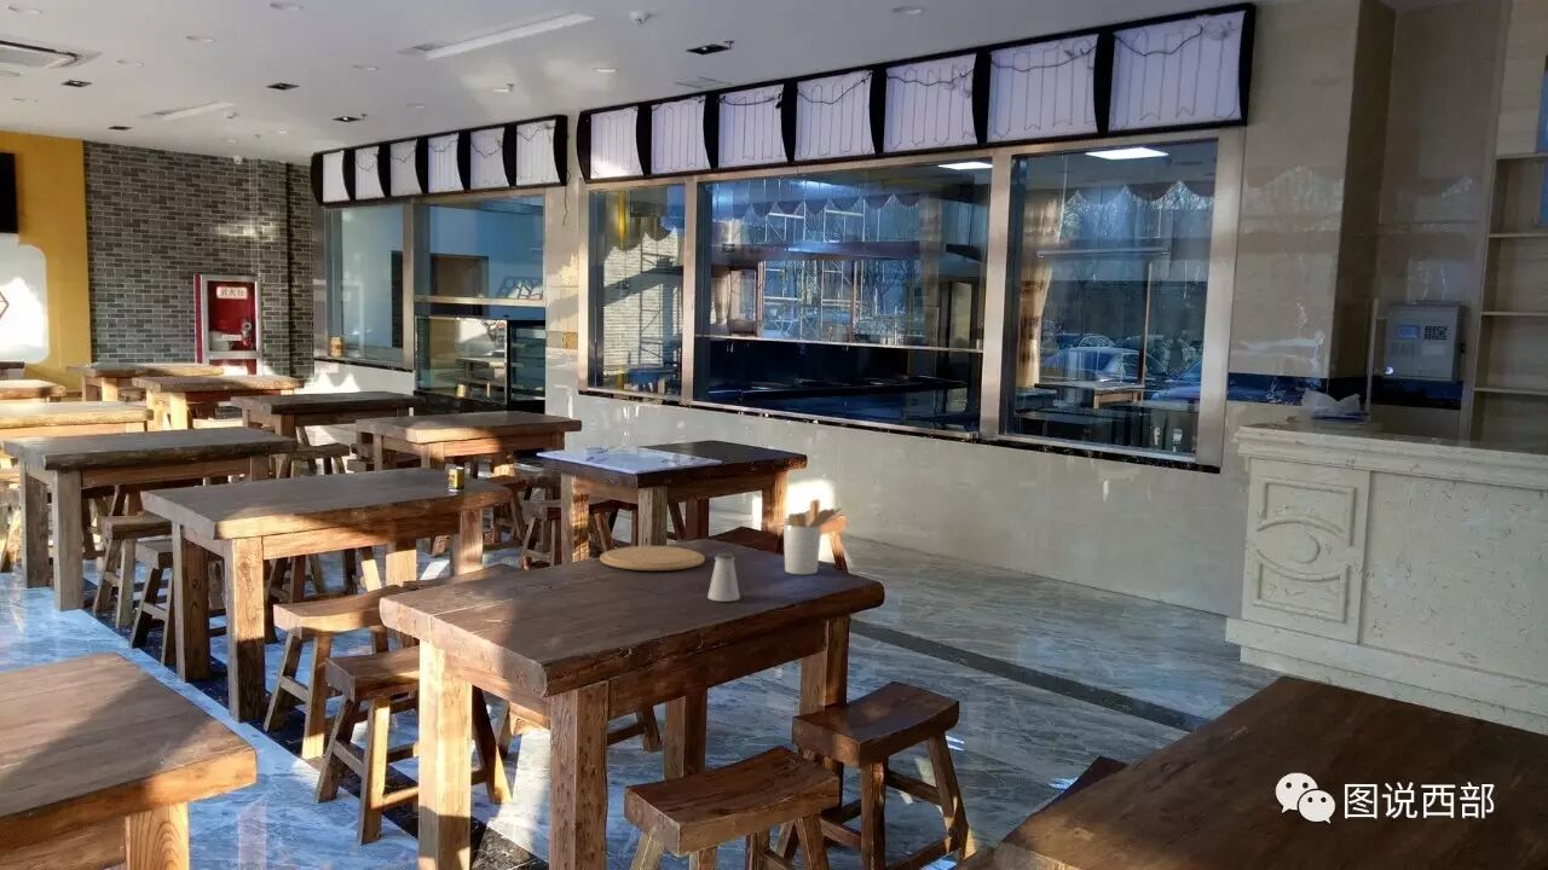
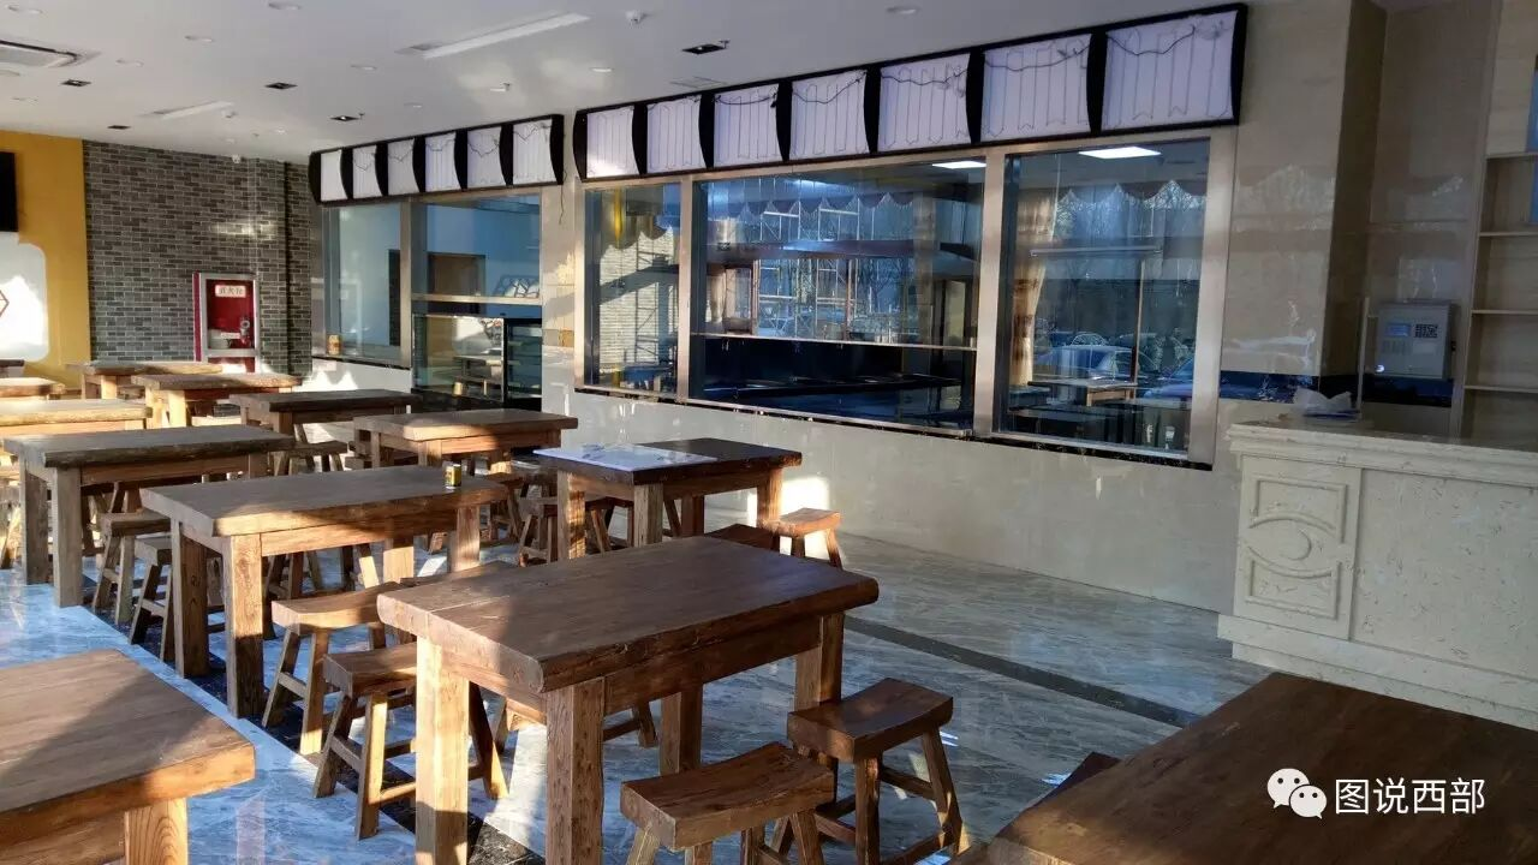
- plate (652, 557)
- saltshaker (724, 575)
- utensil holder (810, 536)
